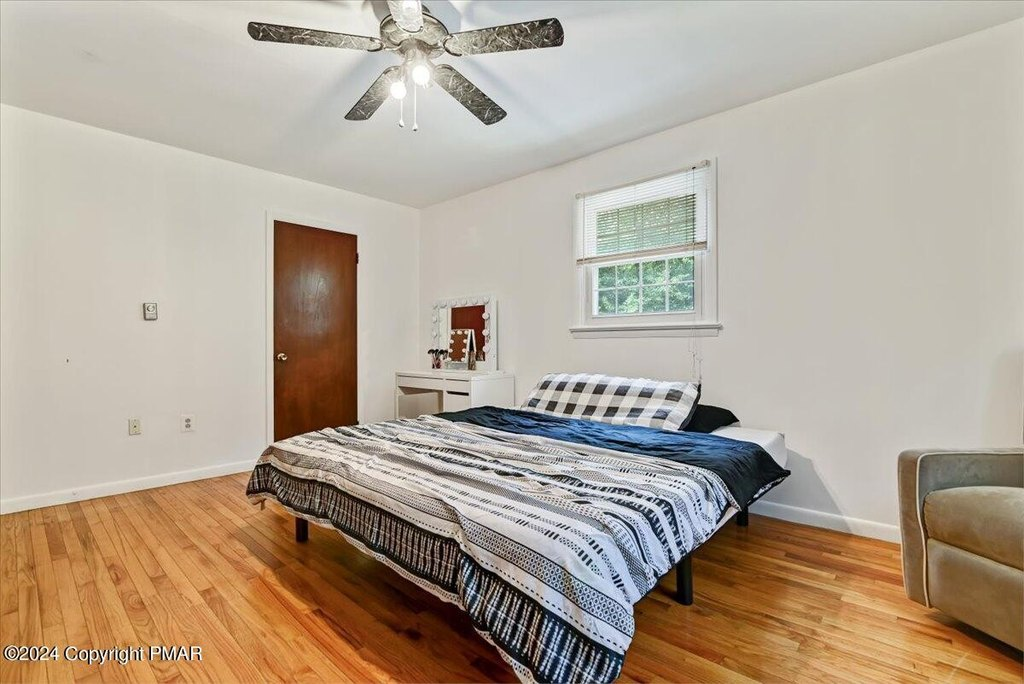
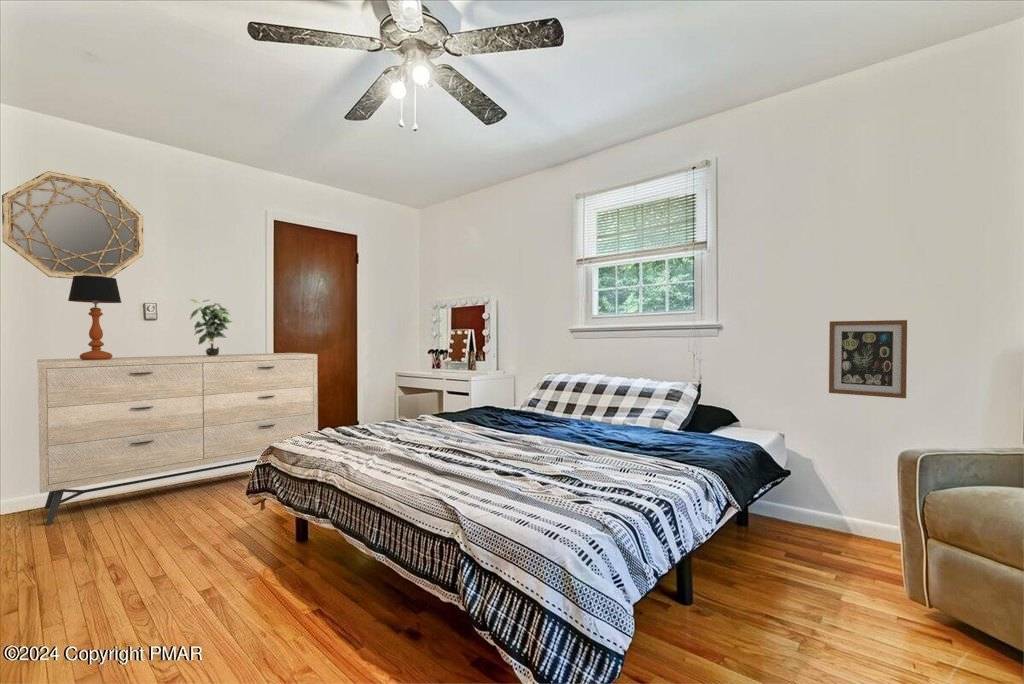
+ home mirror (78, 228)
+ wall art (866, 358)
+ potted plant (211, 327)
+ table lamp (95, 318)
+ dresser (195, 422)
